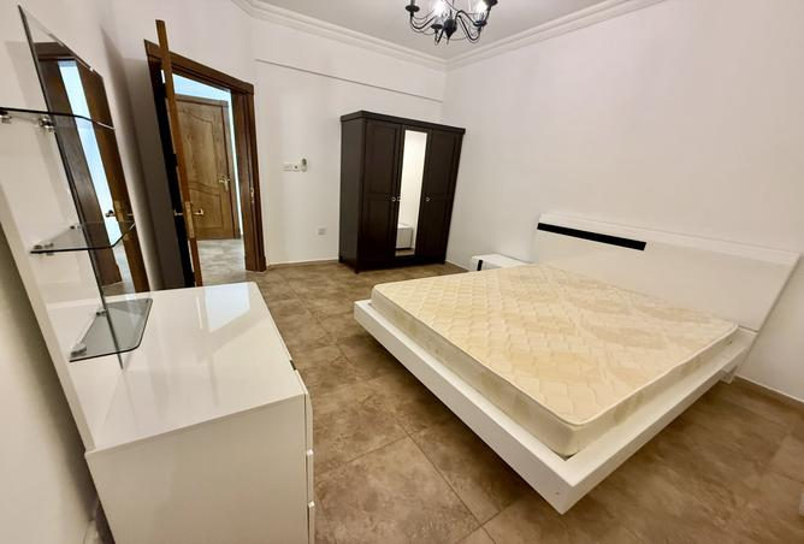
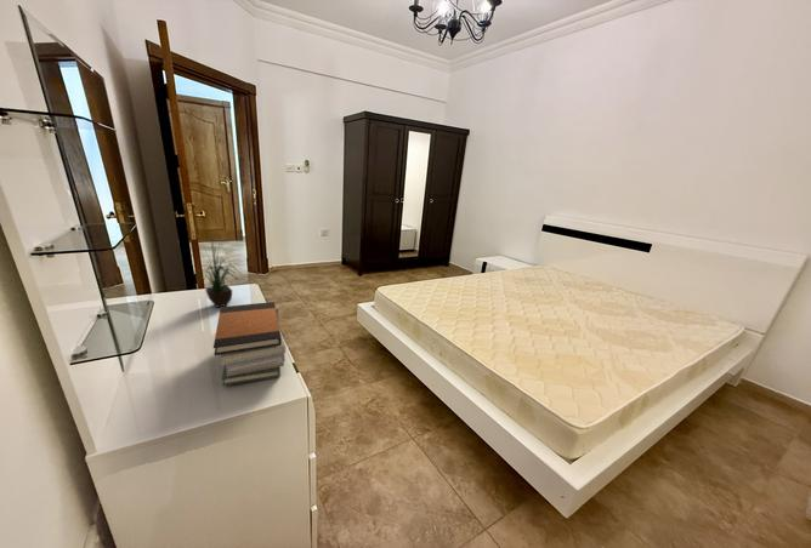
+ book stack (251, 339)
+ potted plant (219, 267)
